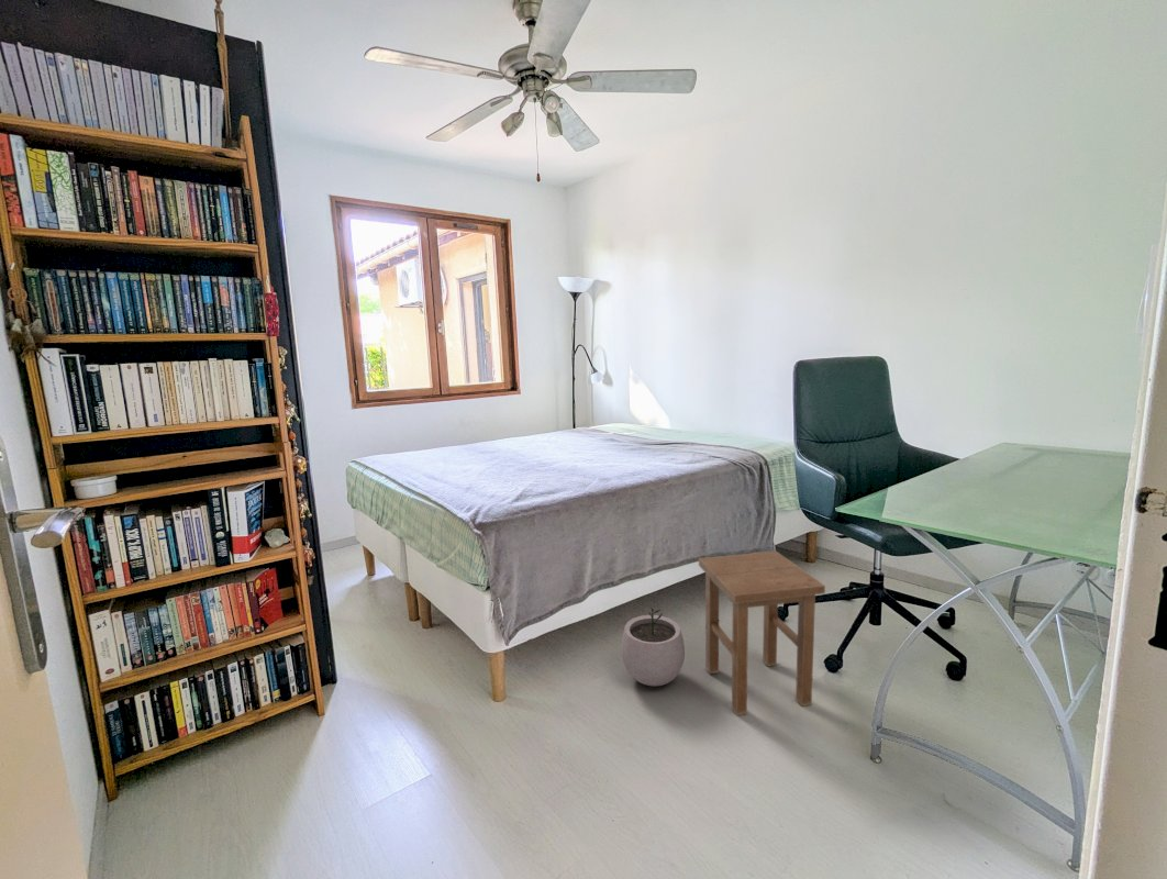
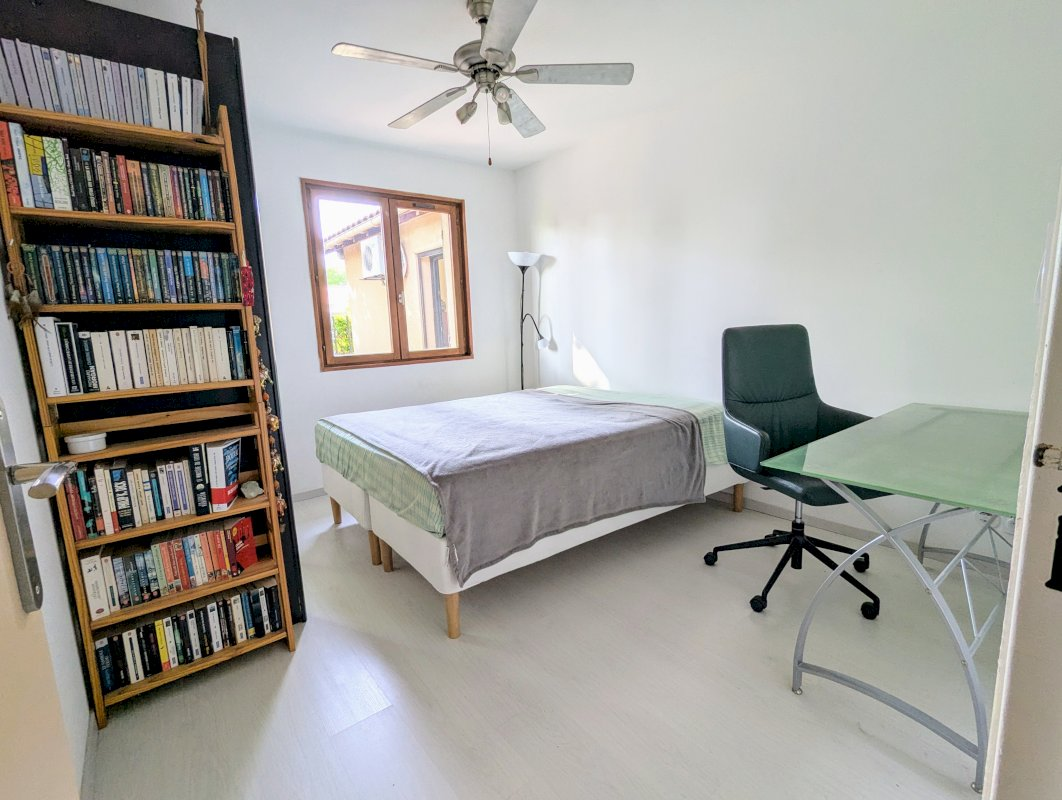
- plant pot (652, 642)
- stool (764, 628)
